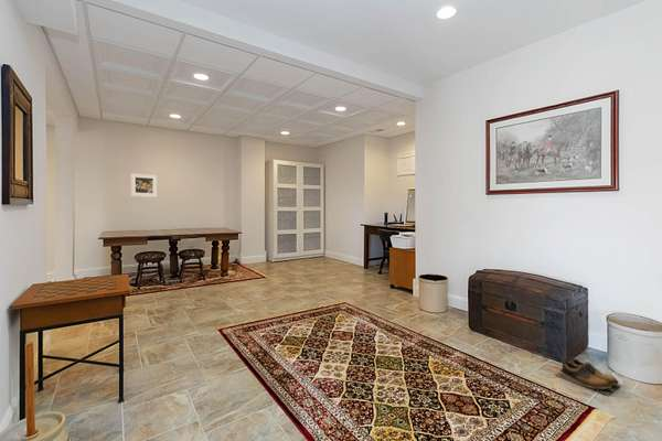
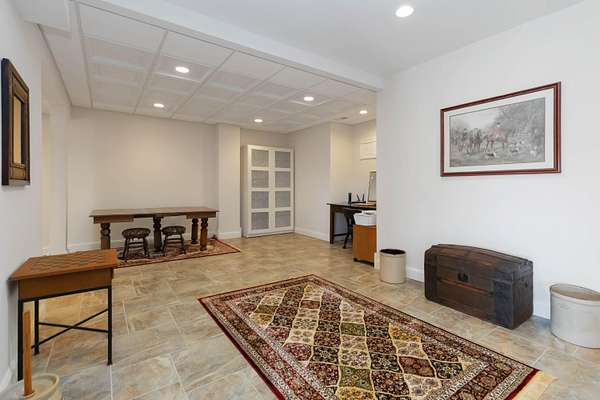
- shoes (587, 373)
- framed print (143, 185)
